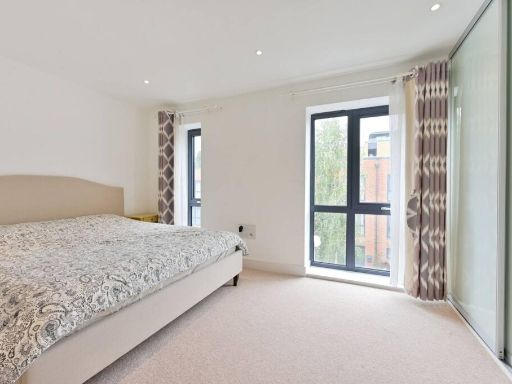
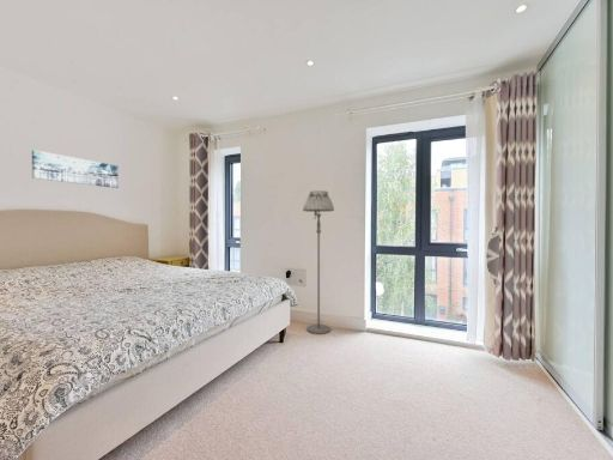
+ floor lamp (318, 260)
+ wall art (79, 171)
